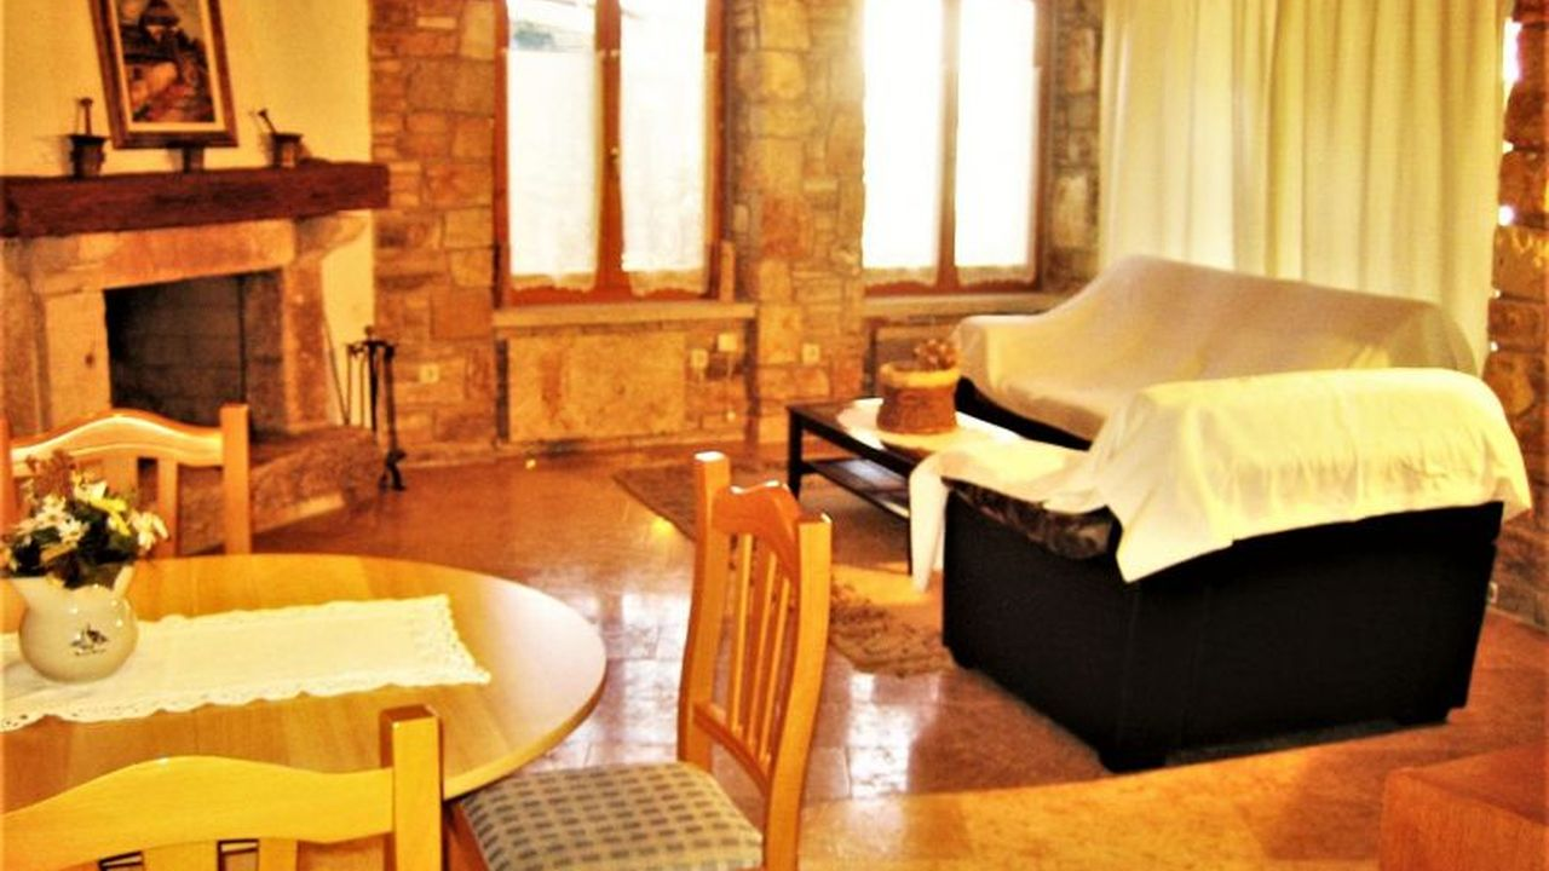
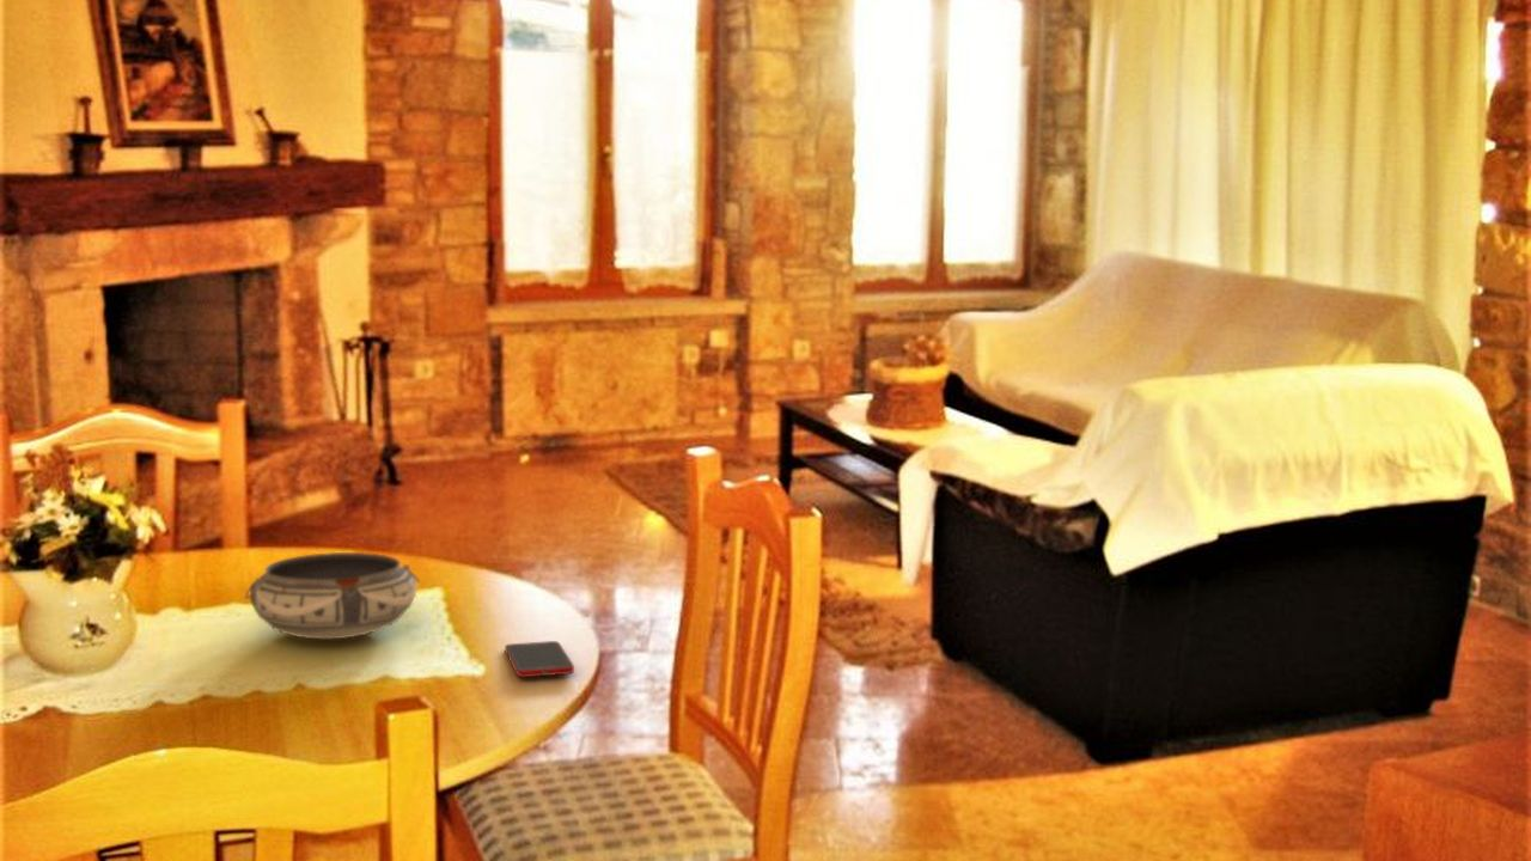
+ cell phone (538, 659)
+ bowl (334, 599)
